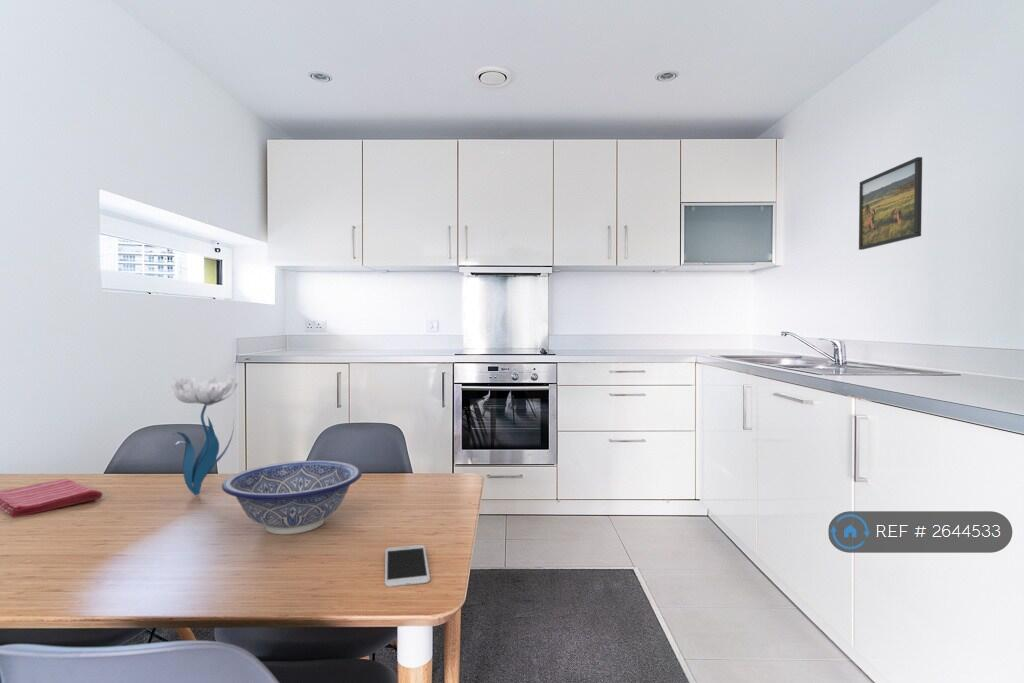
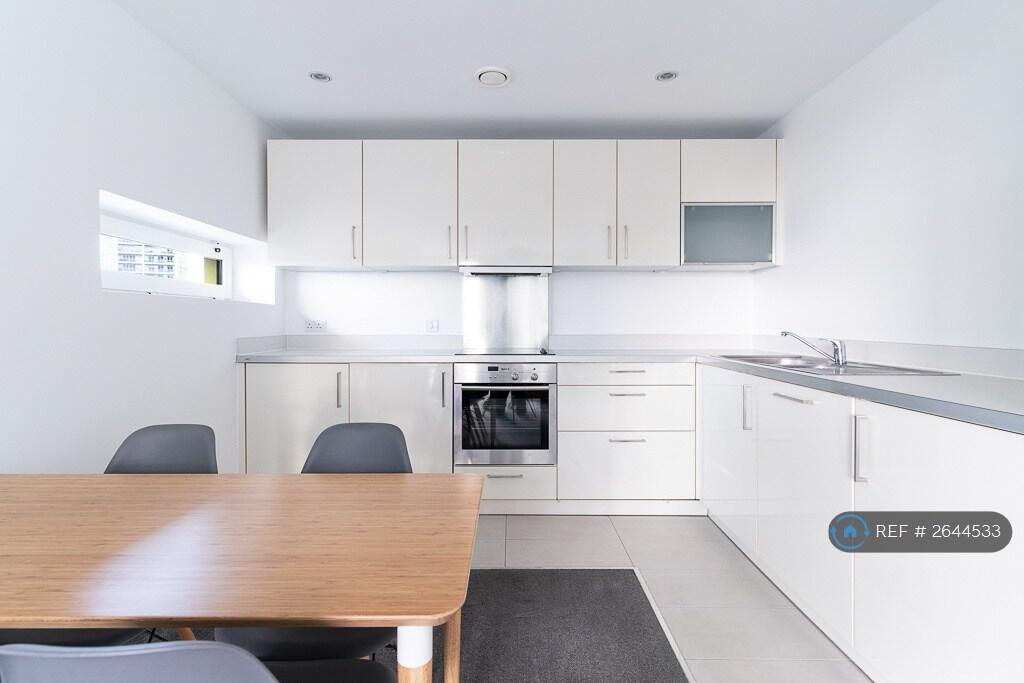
- dish towel (44, 494)
- smartphone (406, 564)
- decorative bowl (295, 500)
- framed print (888, 207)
- flower (205, 433)
